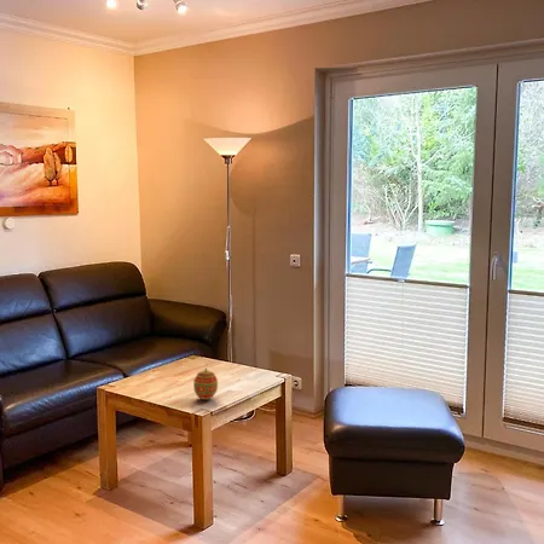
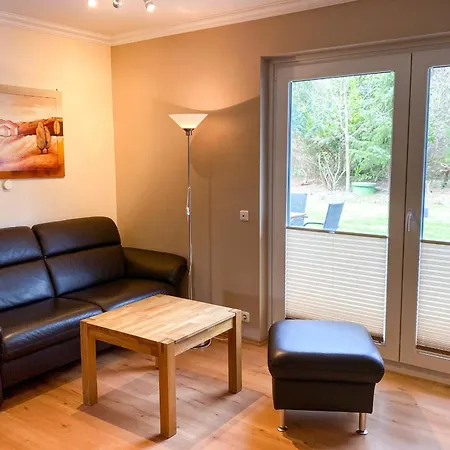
- decorative egg (206, 383)
